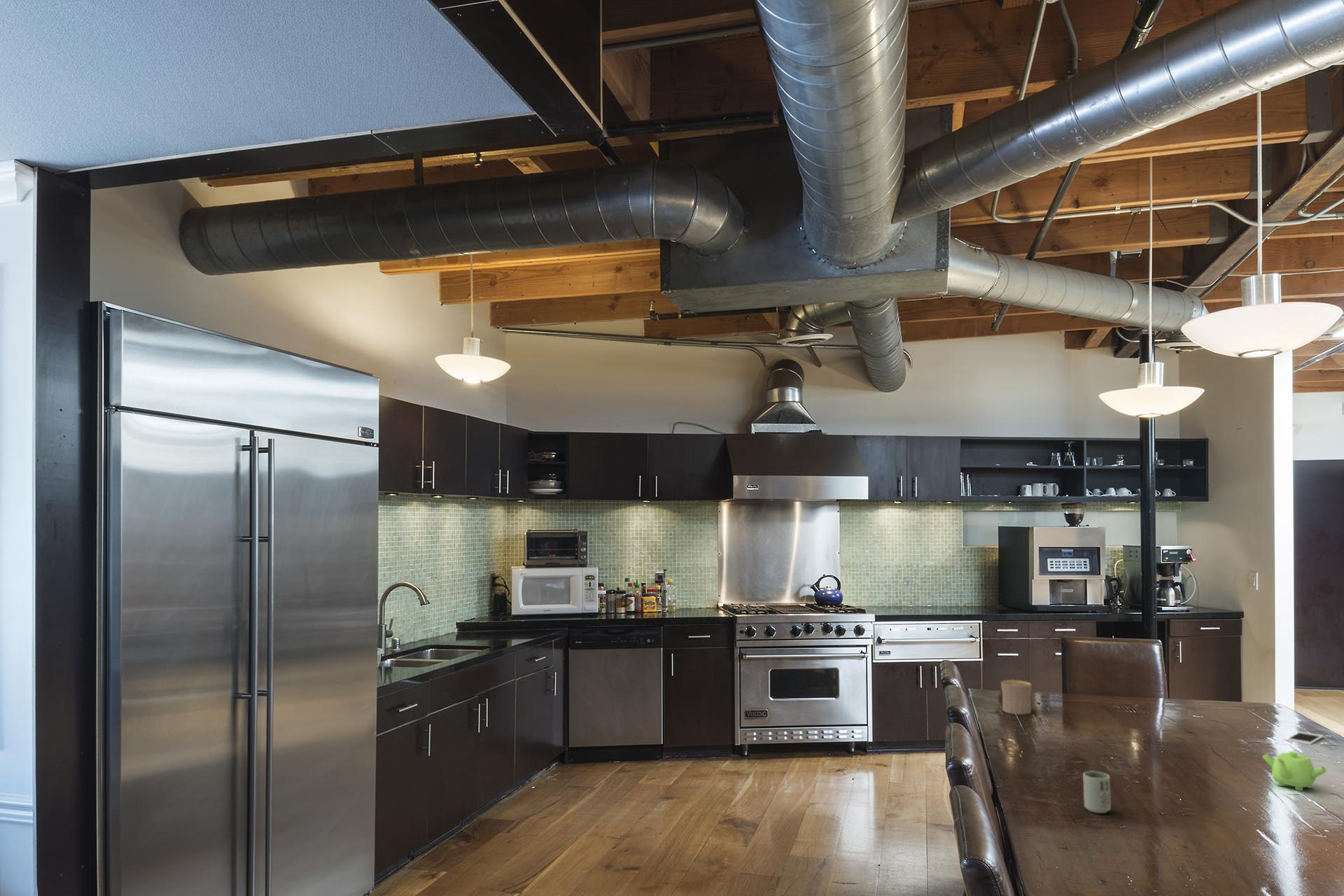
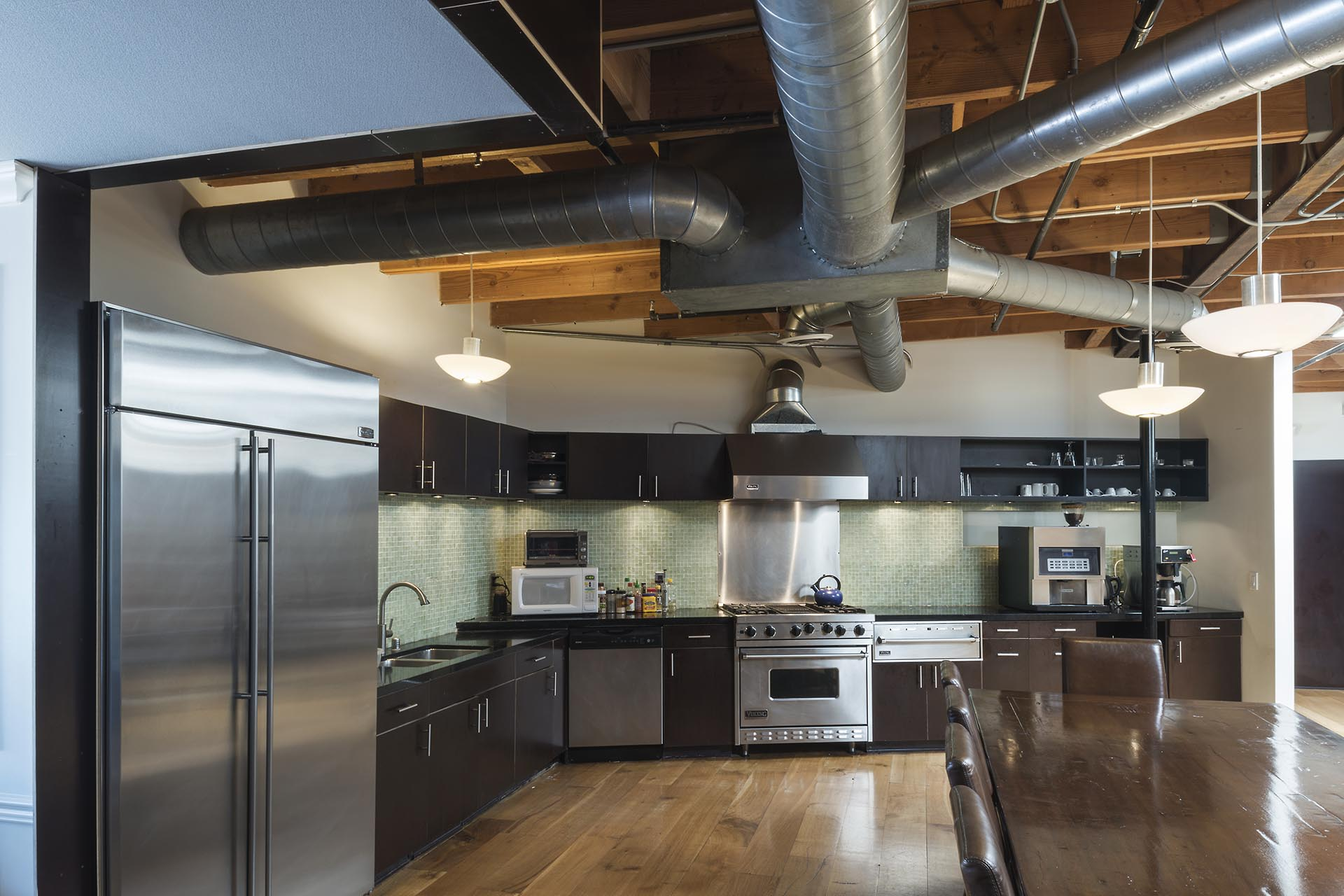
- cup (1096, 792)
- cup (1016, 696)
- cell phone (1305, 738)
- teapot (1292, 769)
